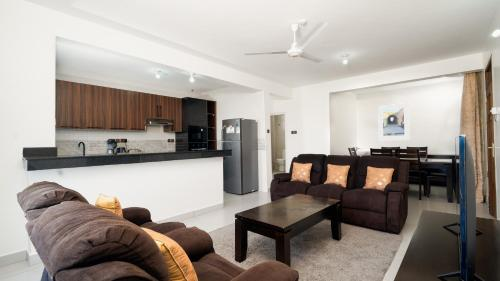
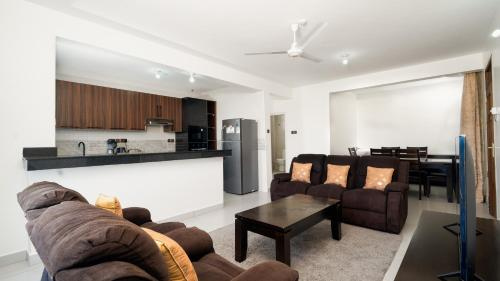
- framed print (393, 122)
